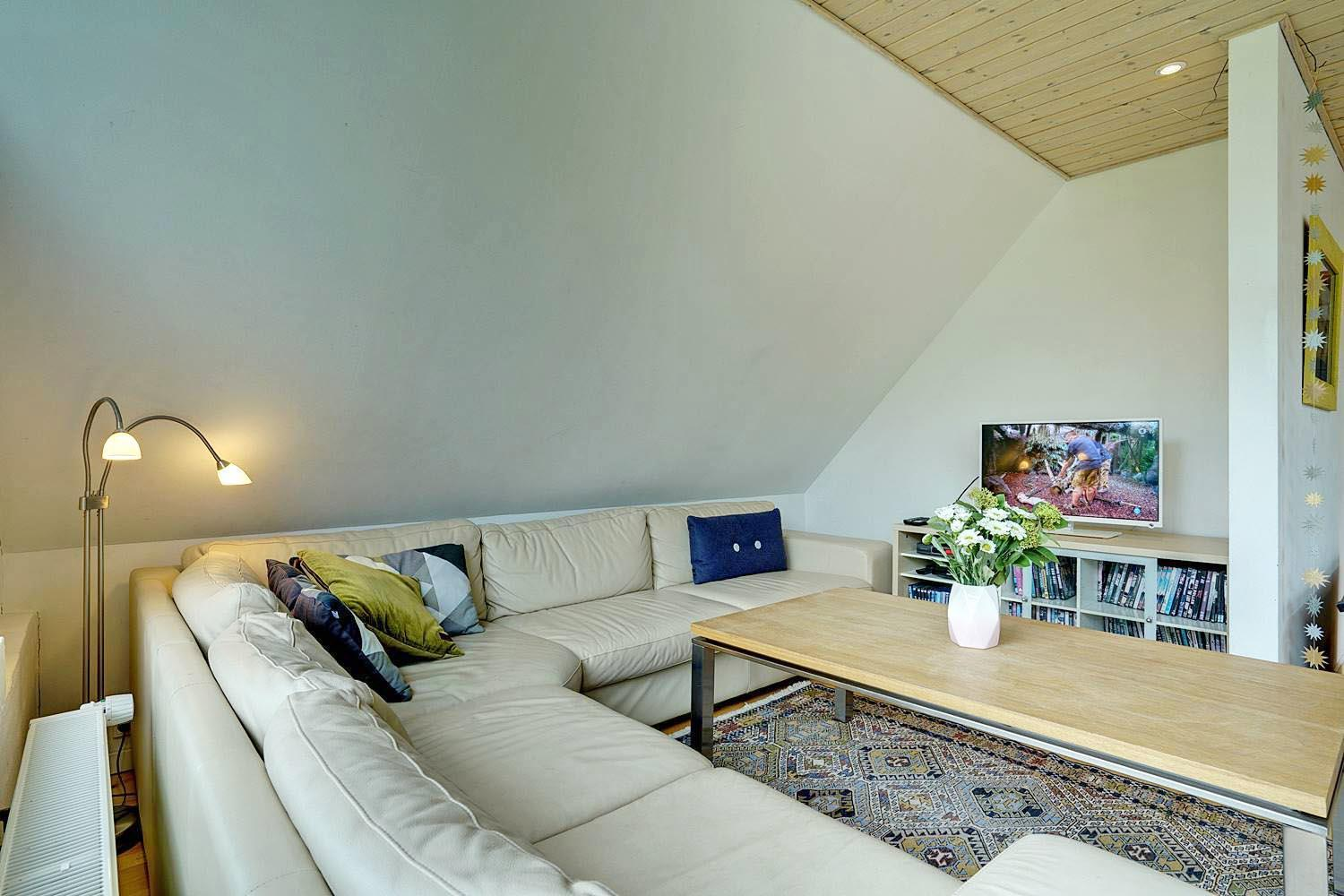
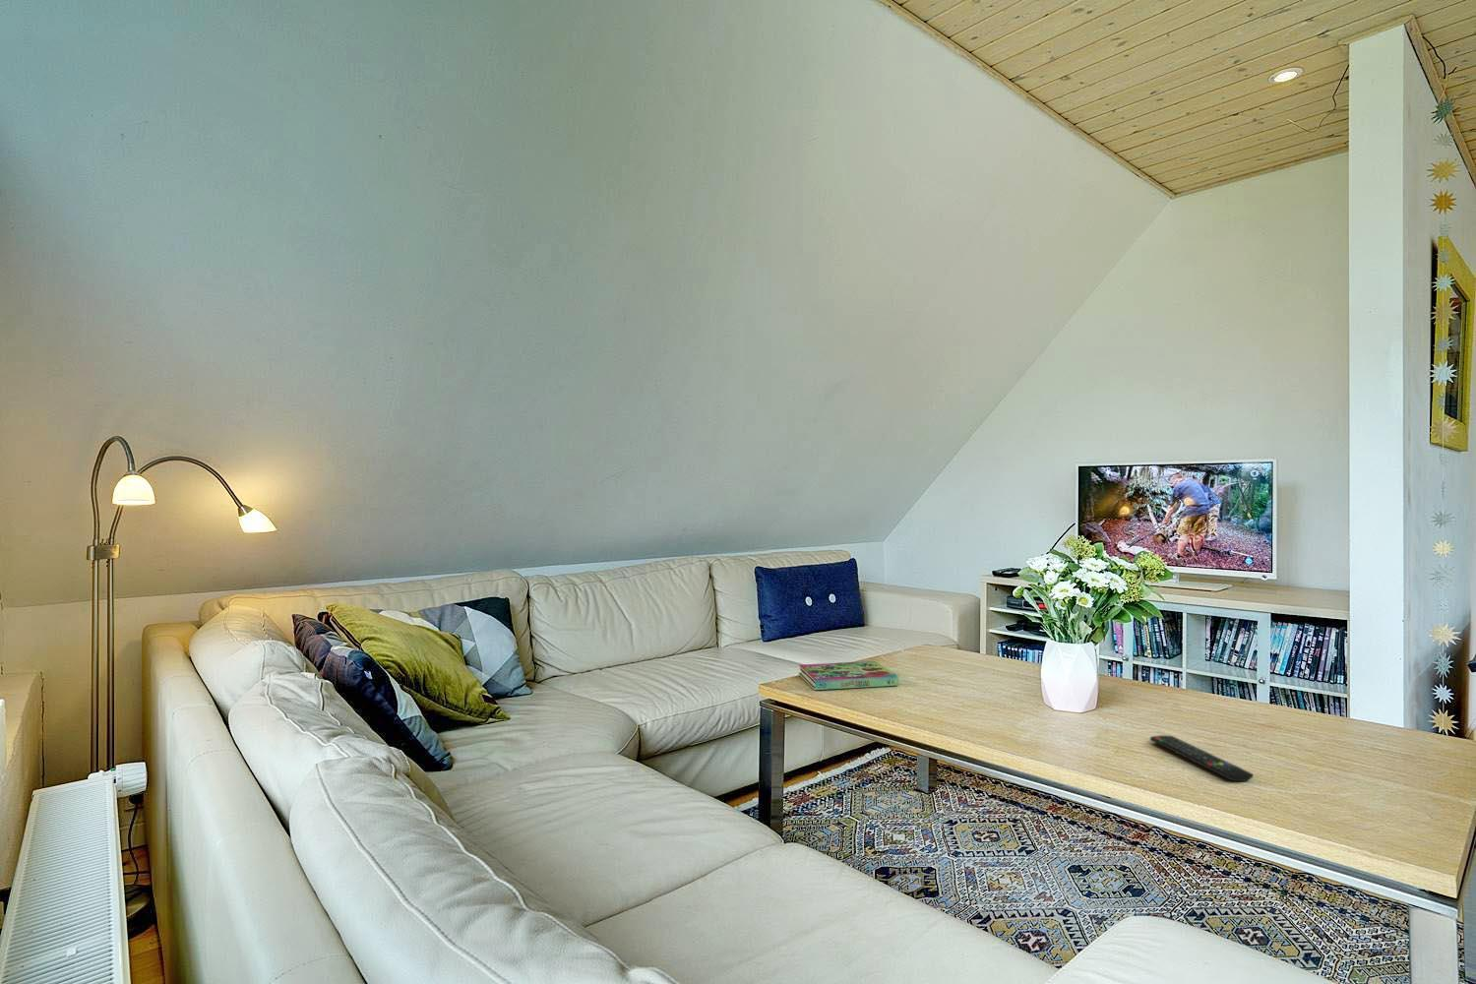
+ remote control (1197, 757)
+ book (847, 674)
